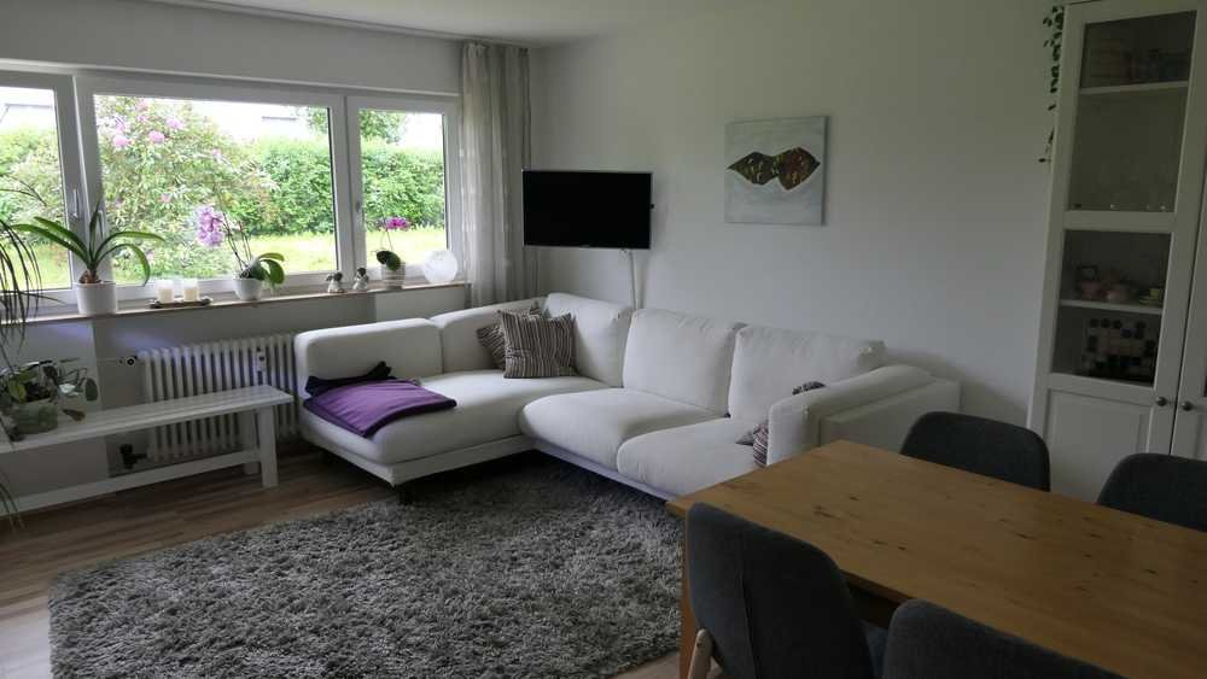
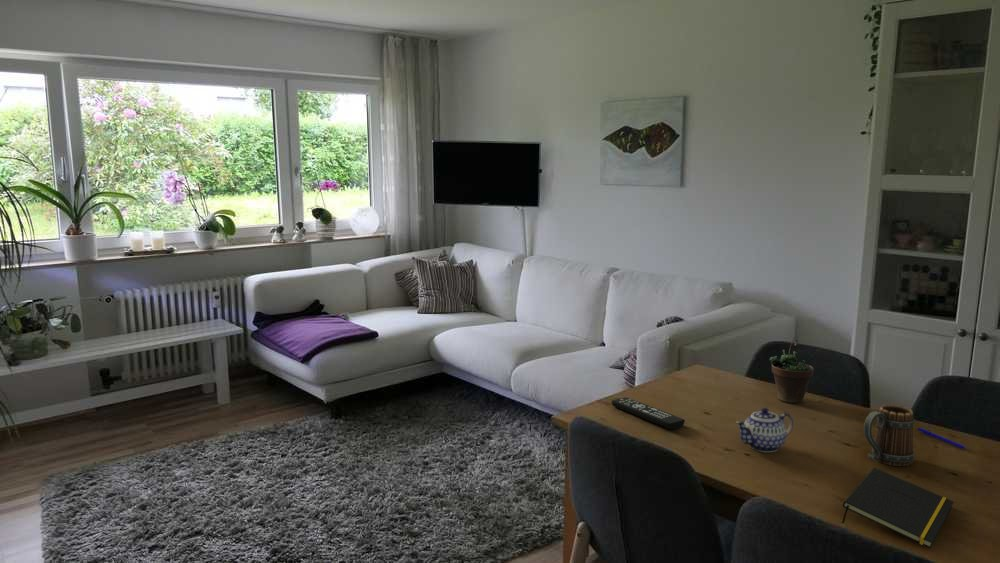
+ remote control (646, 412)
+ succulent plant (792, 369)
+ teapot (764, 427)
+ mug (887, 435)
+ notepad (899, 504)
+ pen (941, 438)
